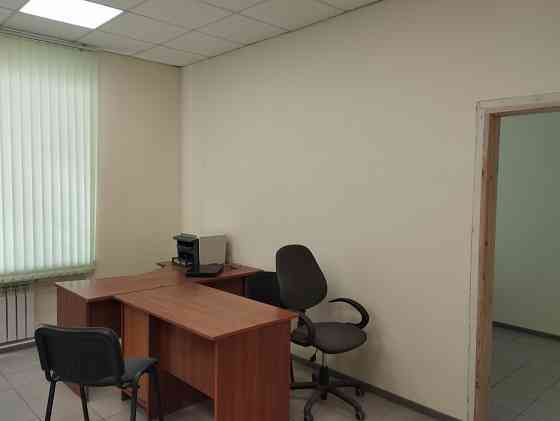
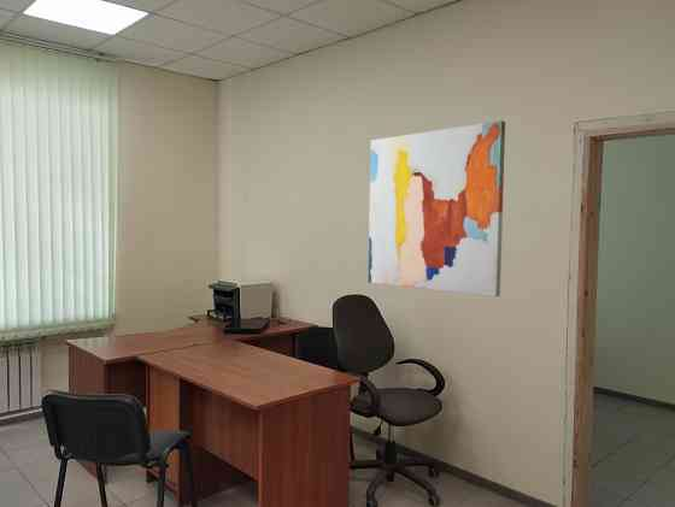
+ wall art (429, 211)
